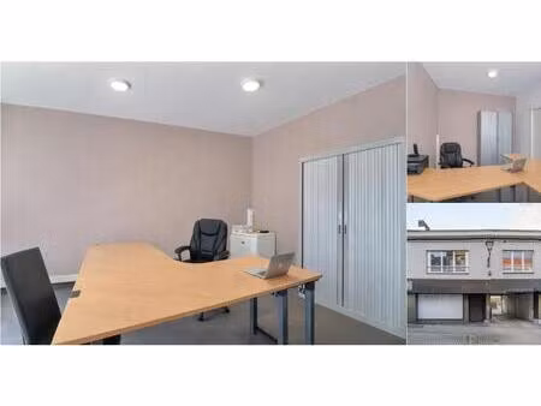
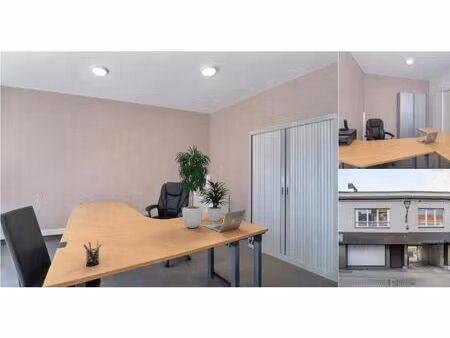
+ pen holder (93, 252)
+ potted plant (204, 184)
